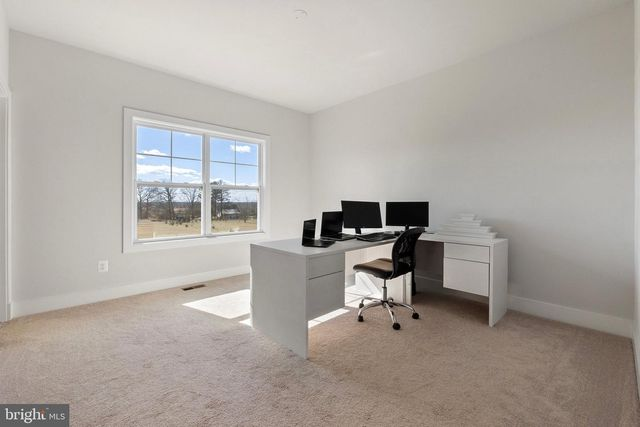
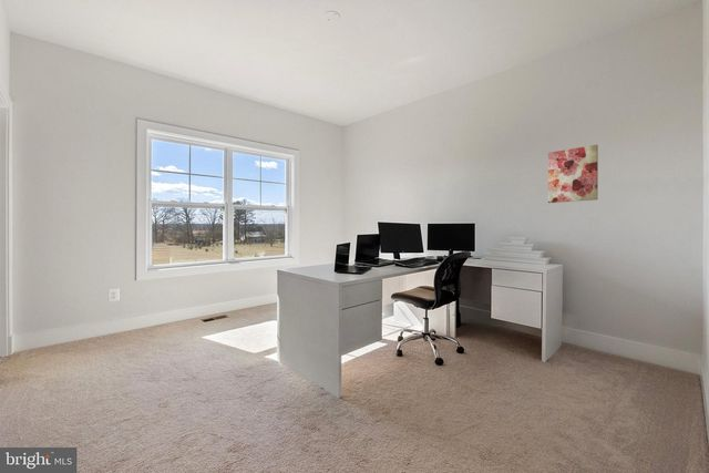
+ wall art (572, 175)
